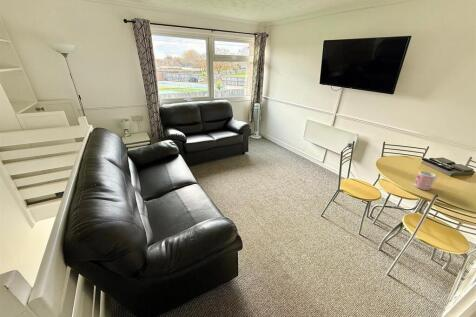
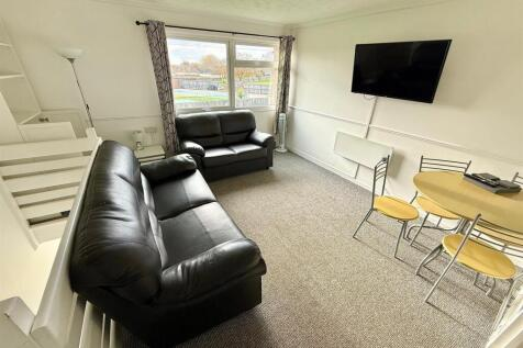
- mug (426, 180)
